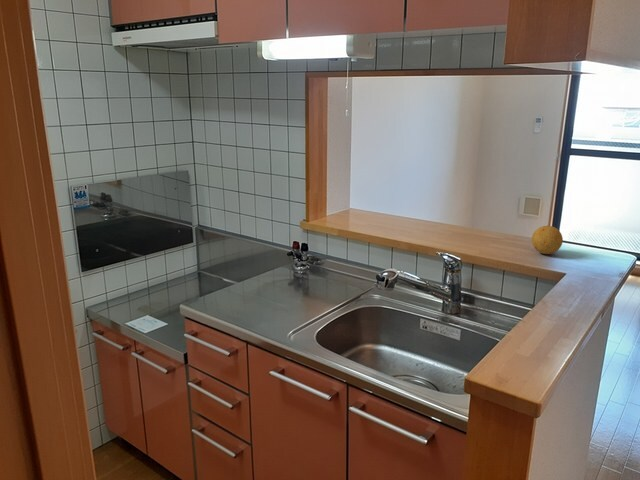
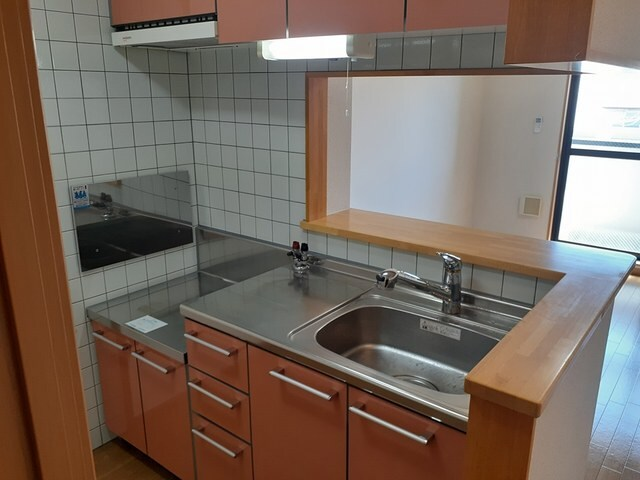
- fruit (547, 239)
